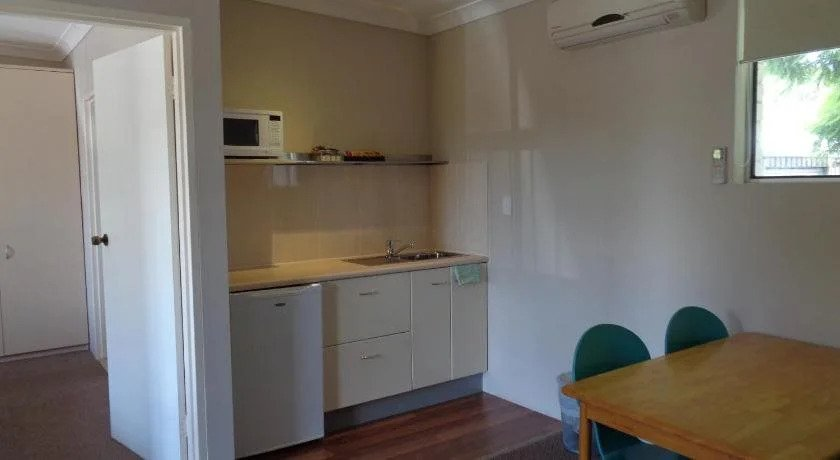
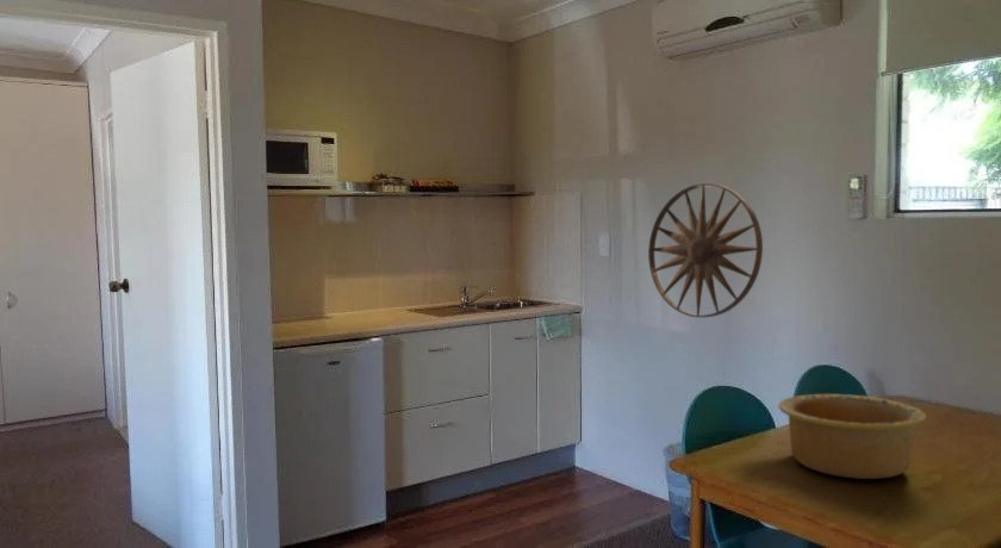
+ bowl (848, 436)
+ wall art (701, 250)
